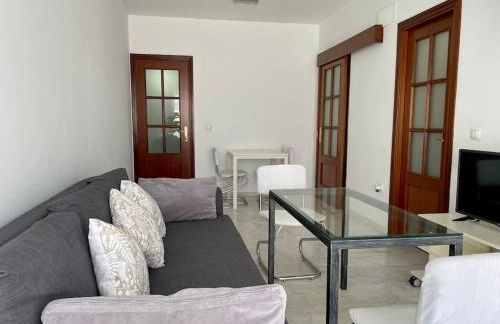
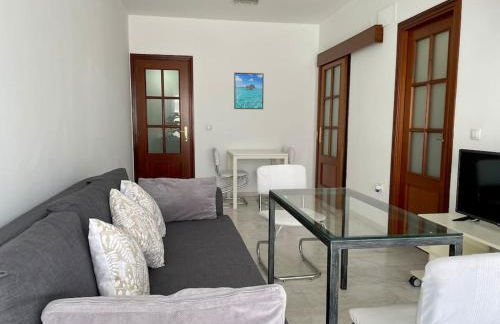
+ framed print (248, 91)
